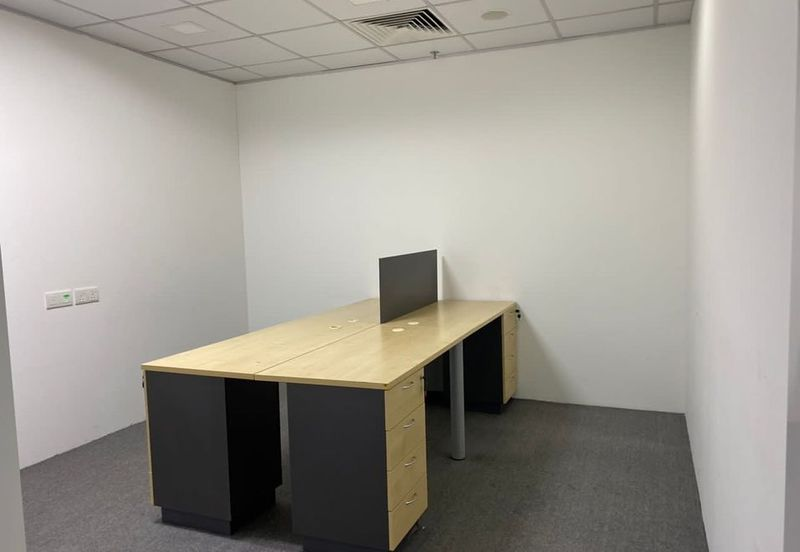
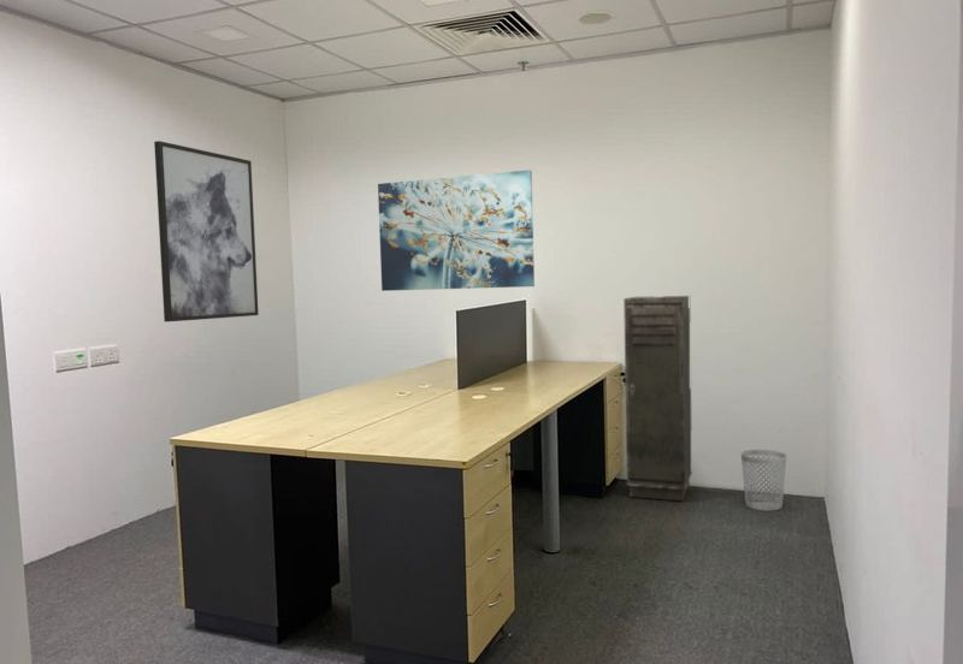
+ wastebasket (762, 480)
+ wall art (211, 235)
+ wall art (453, 233)
+ storage cabinet (658, 395)
